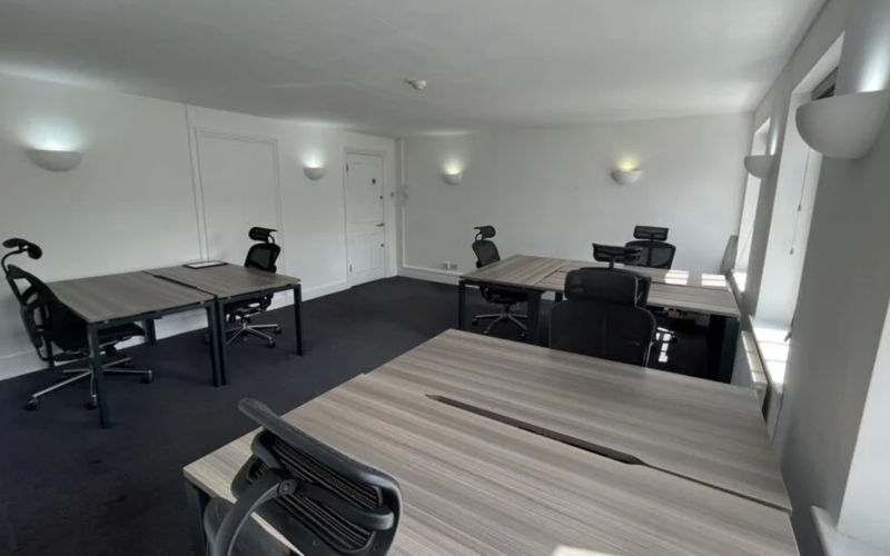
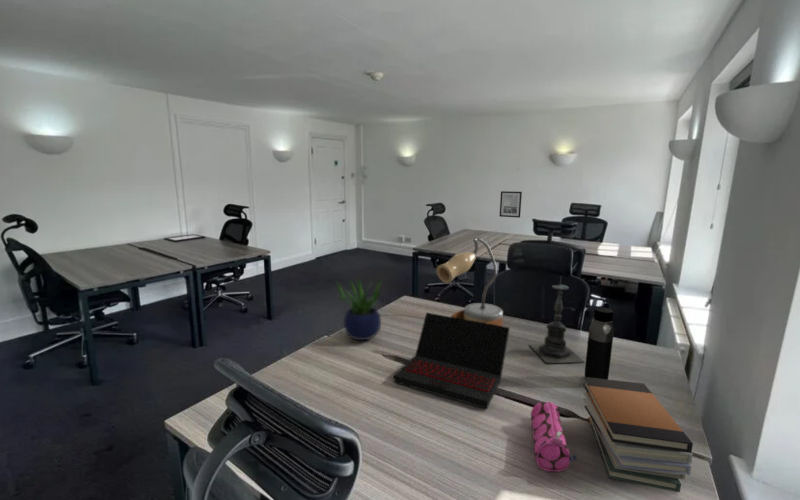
+ wall art (510, 204)
+ book stack (629, 428)
+ laptop (453, 353)
+ table lamp (464, 272)
+ pencil case (549, 431)
+ potted plant (362, 309)
+ candle holder (558, 314)
+ water bottle (599, 346)
